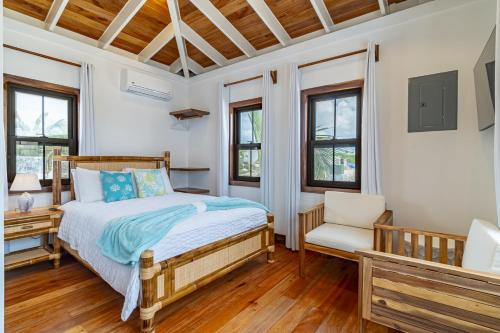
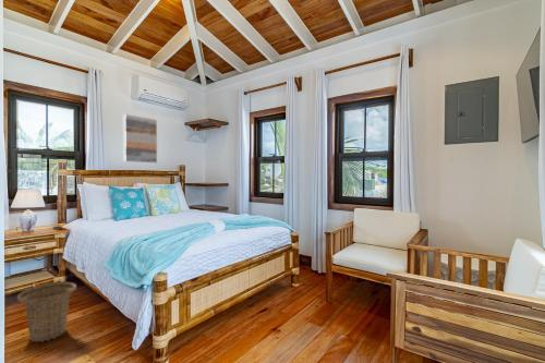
+ basket (48, 312)
+ wall art (141, 140)
